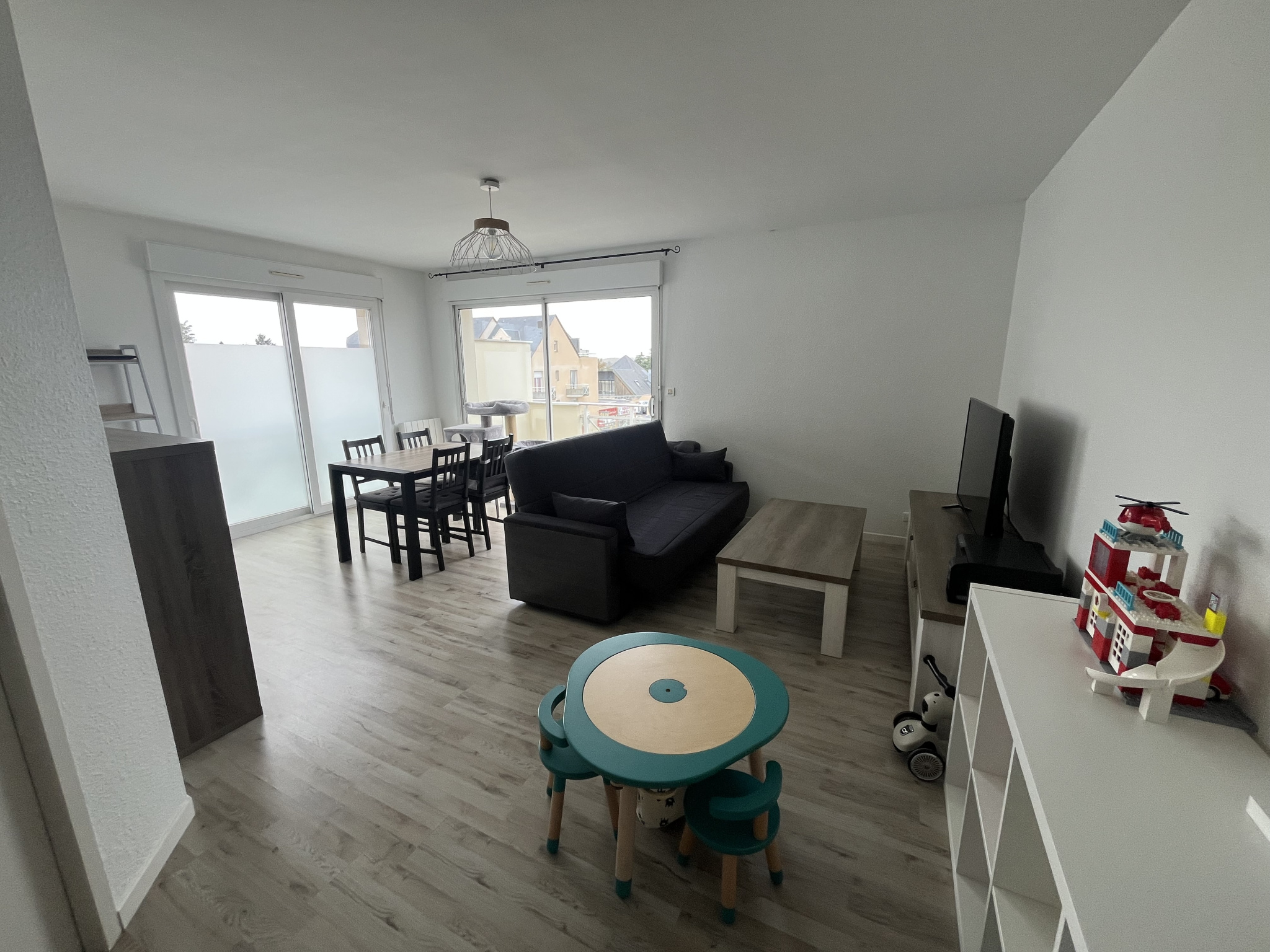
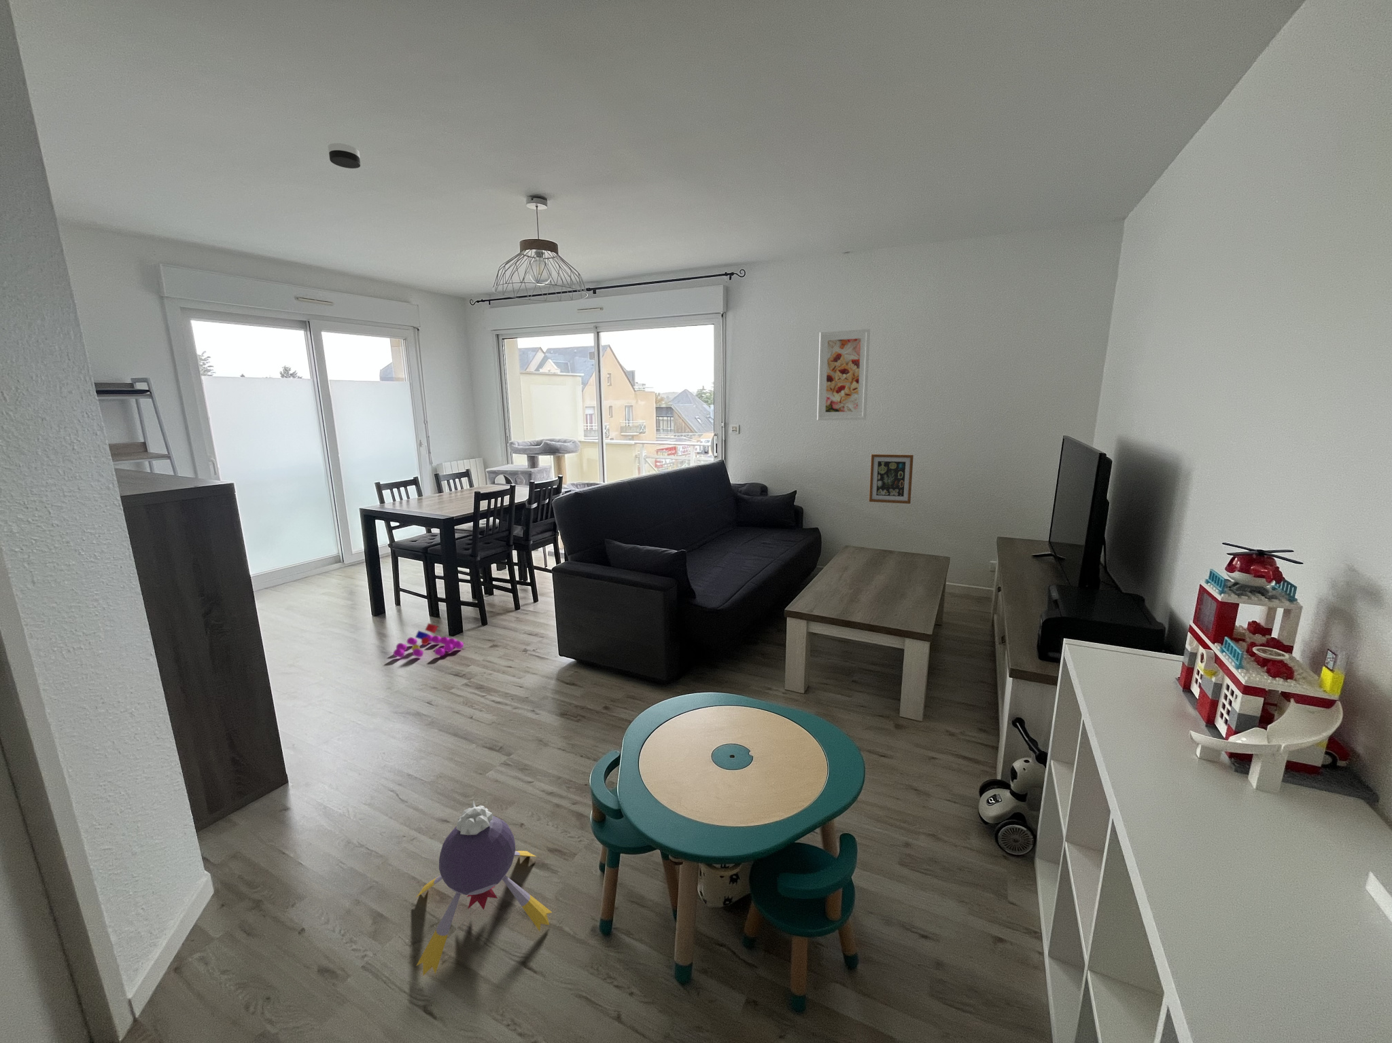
+ wall art (890, 479)
+ plush toy (479, 859)
+ toy blocks (423, 639)
+ smoke detector (344, 156)
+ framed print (843, 376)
